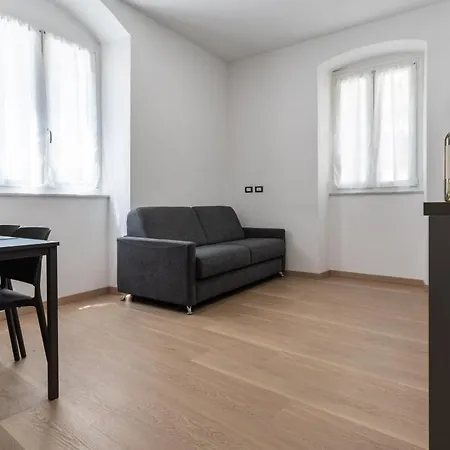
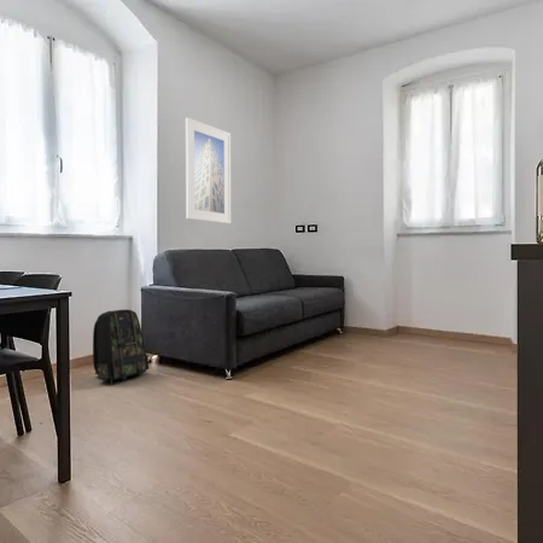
+ backpack (117, 343)
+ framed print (209, 174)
